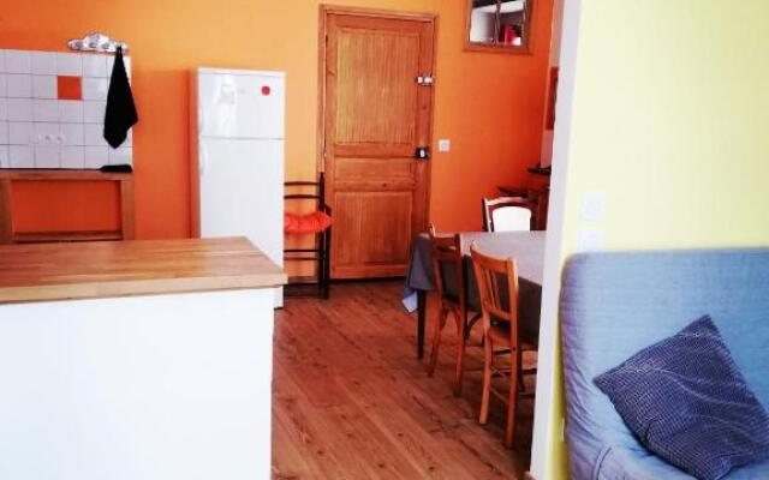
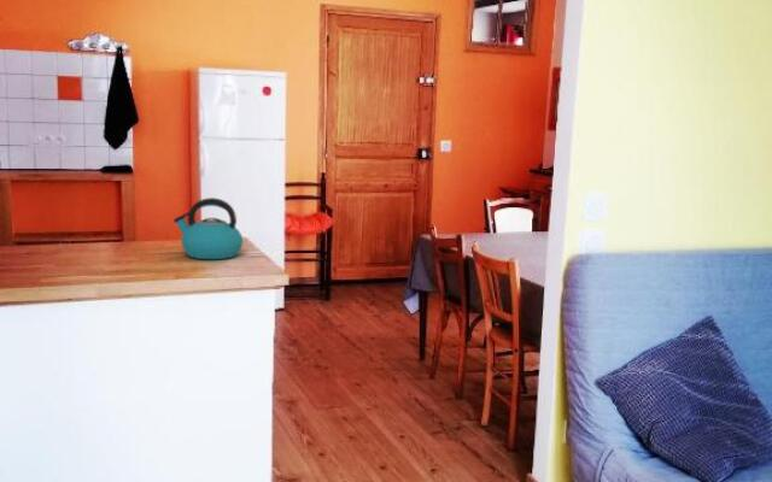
+ kettle (207, 227)
